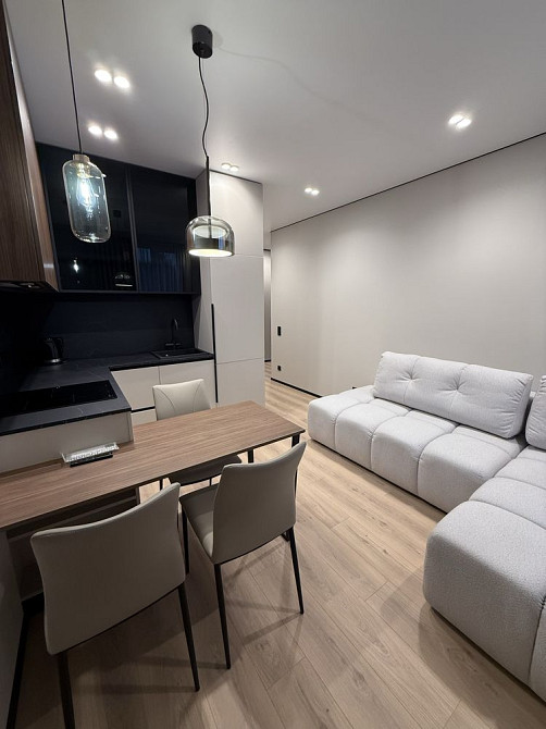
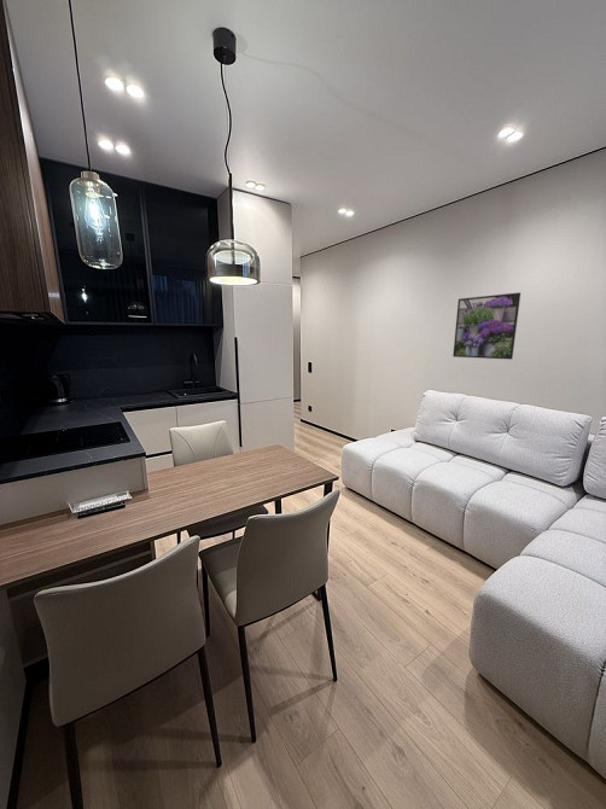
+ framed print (483, 327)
